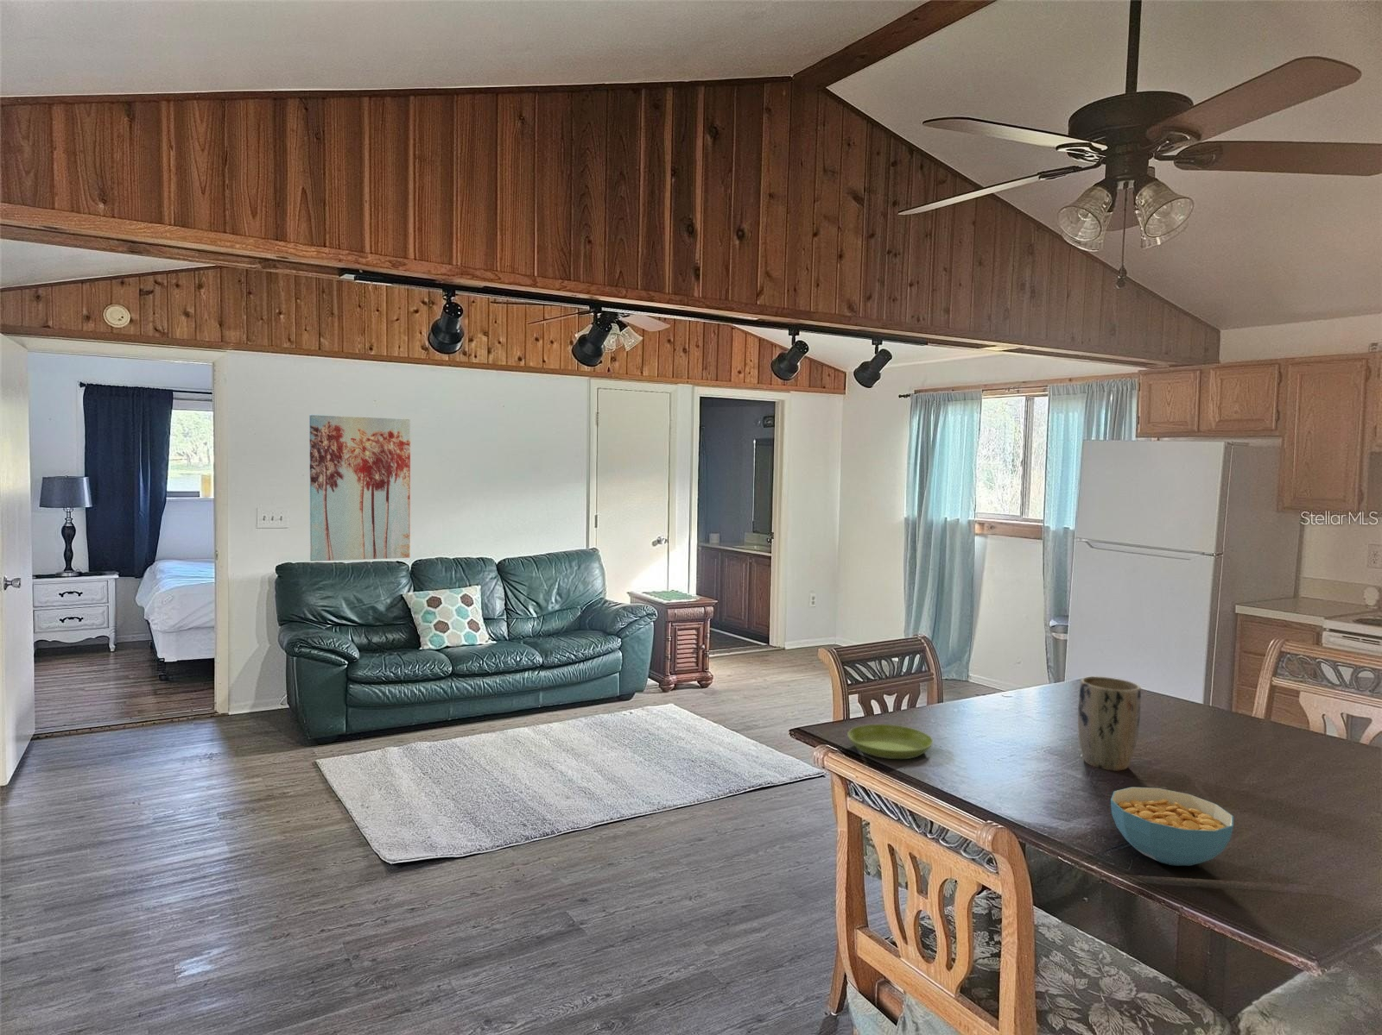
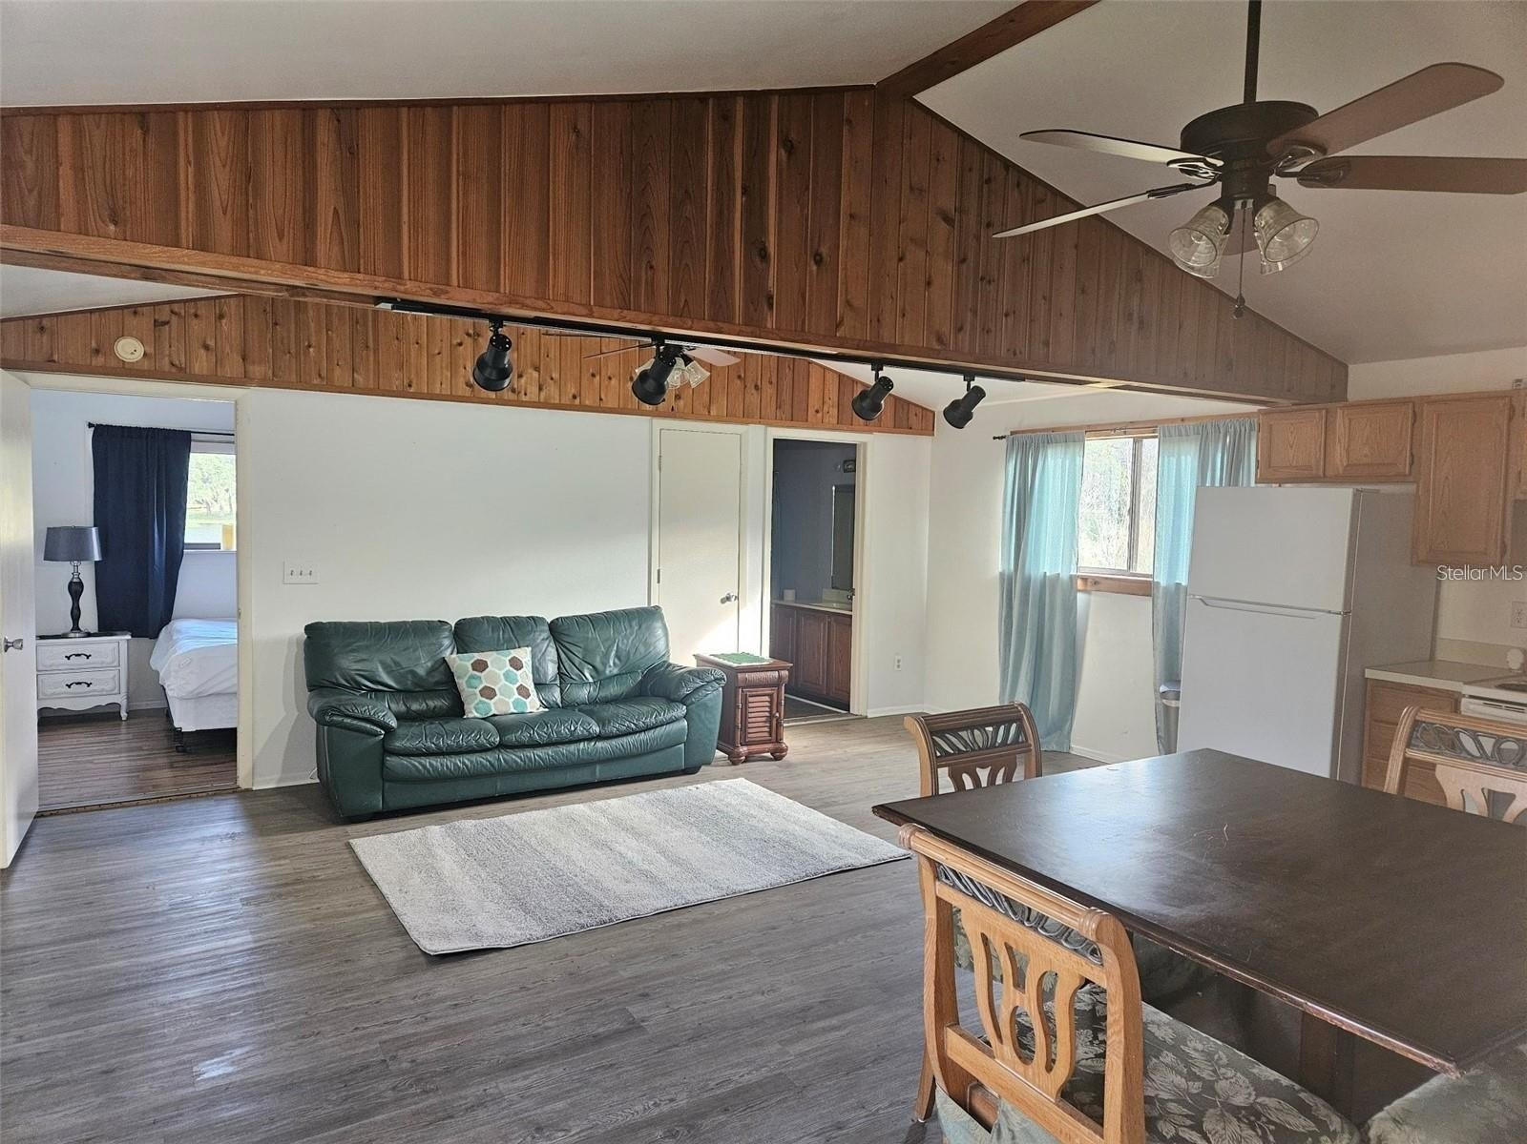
- cereal bowl (1169, 833)
- wall art (361, 488)
- plant pot (1108, 724)
- saucer (889, 743)
